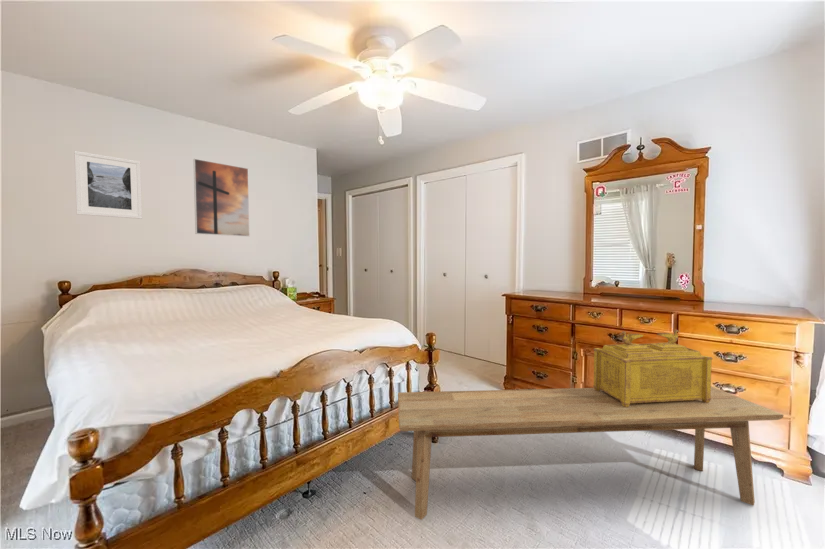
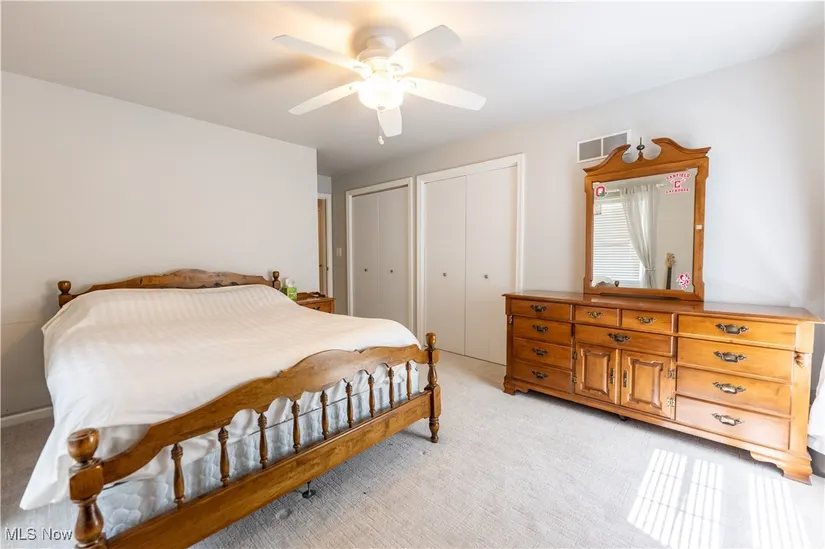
- decorative box (649, 362)
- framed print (222, 199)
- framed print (109, 186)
- bench (573, 432)
